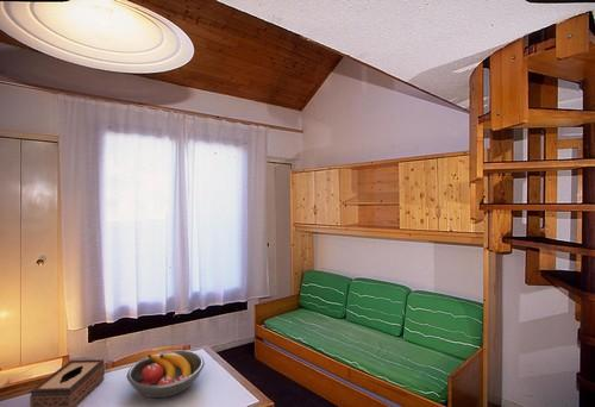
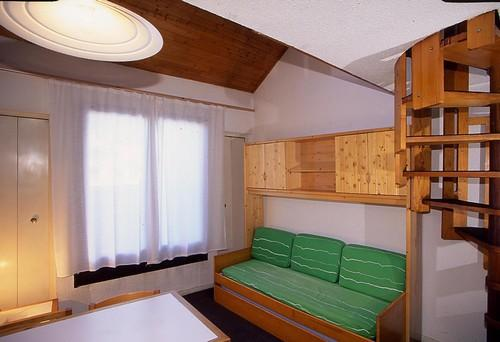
- fruit bowl (167, 374)
- tissue box (70, 384)
